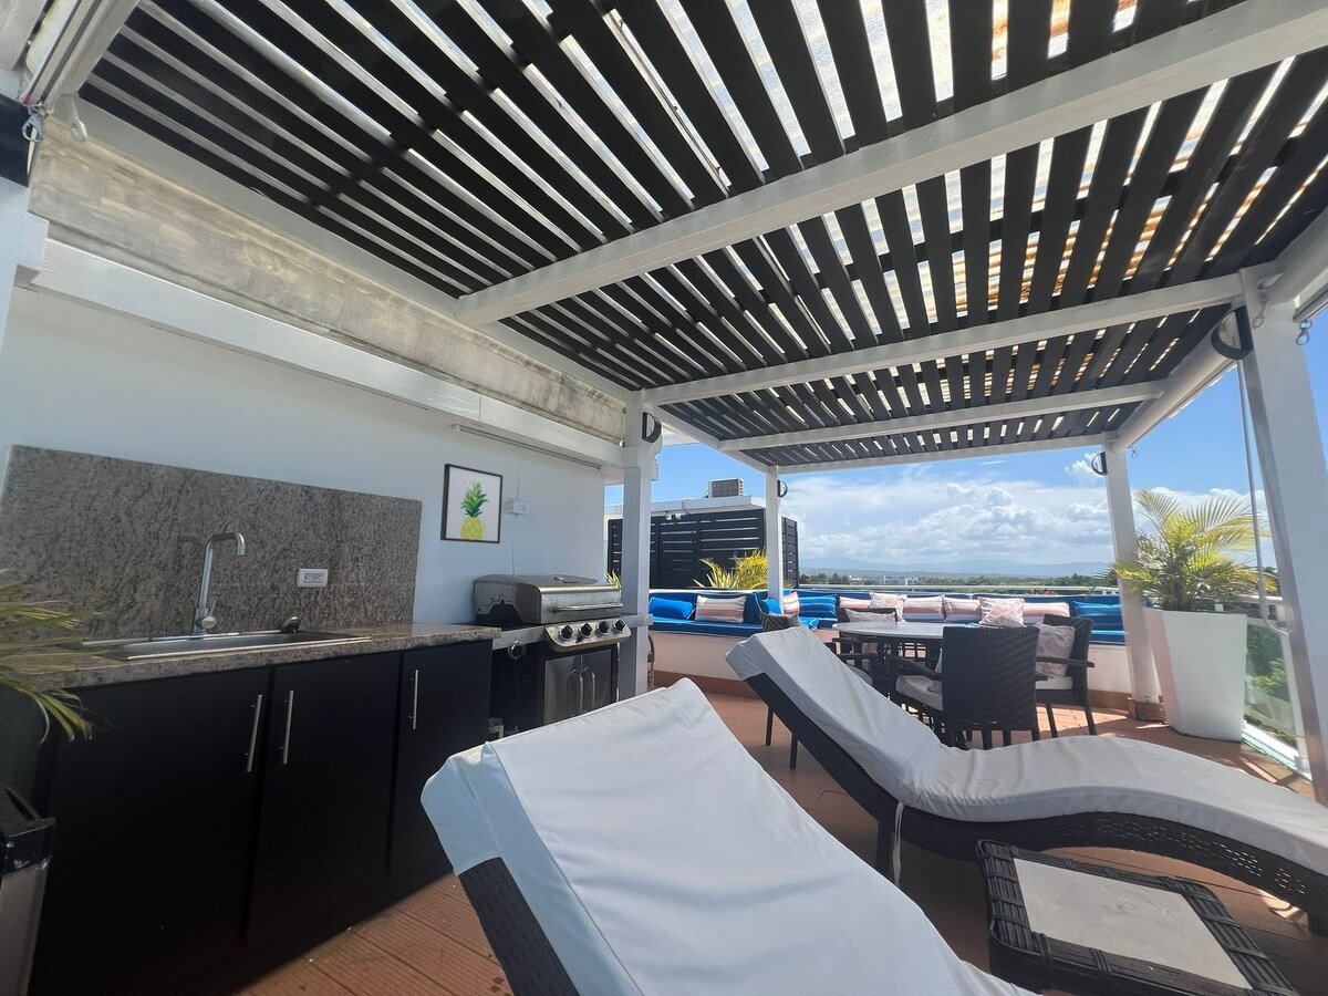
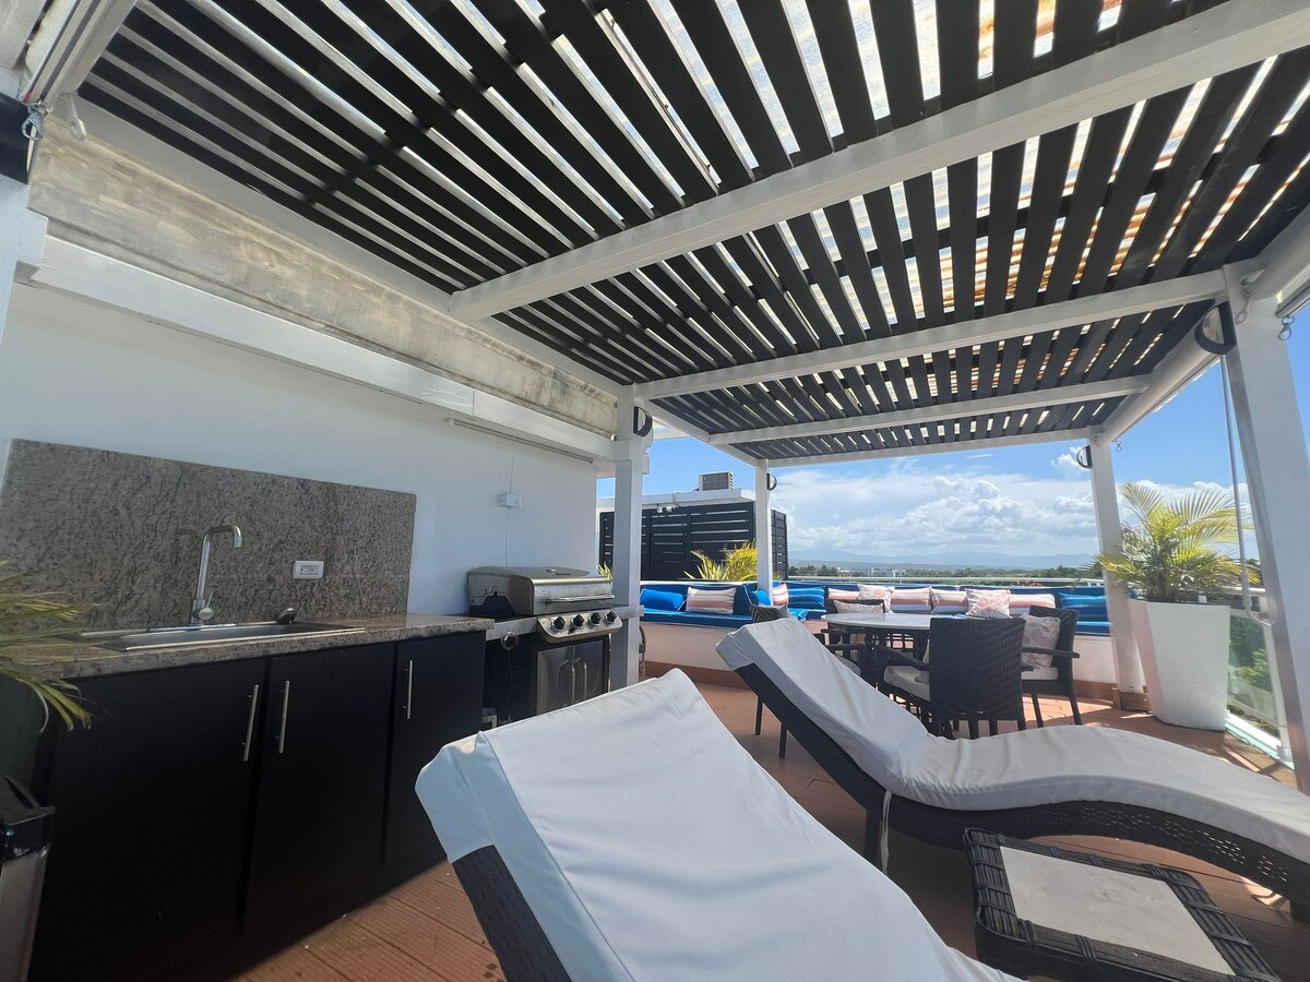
- wall art (473, 505)
